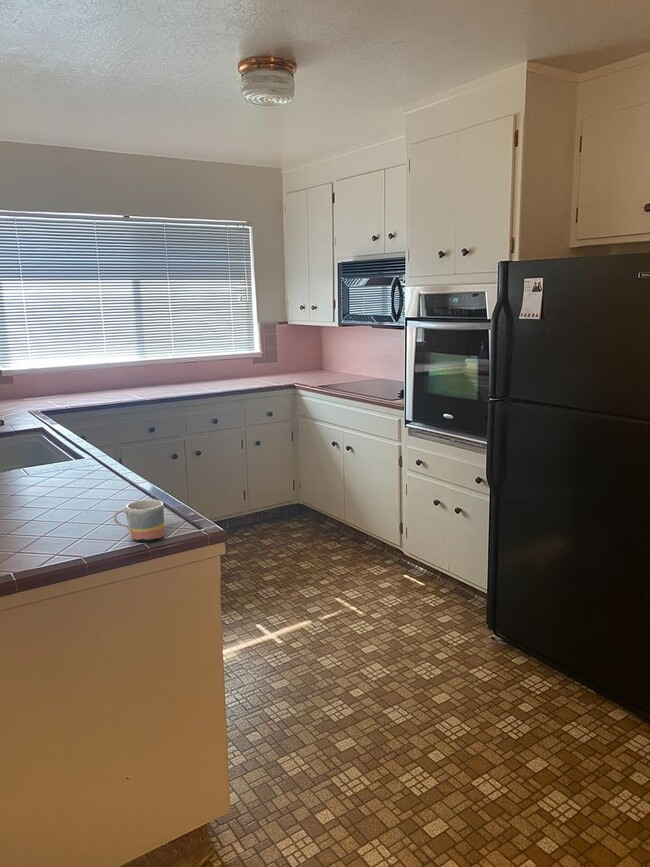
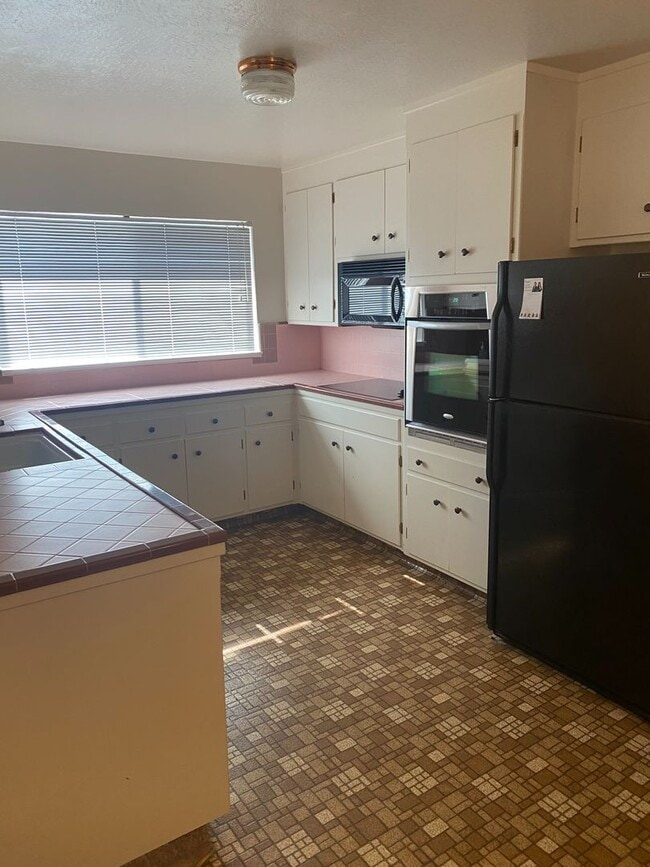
- mug (139, 522)
